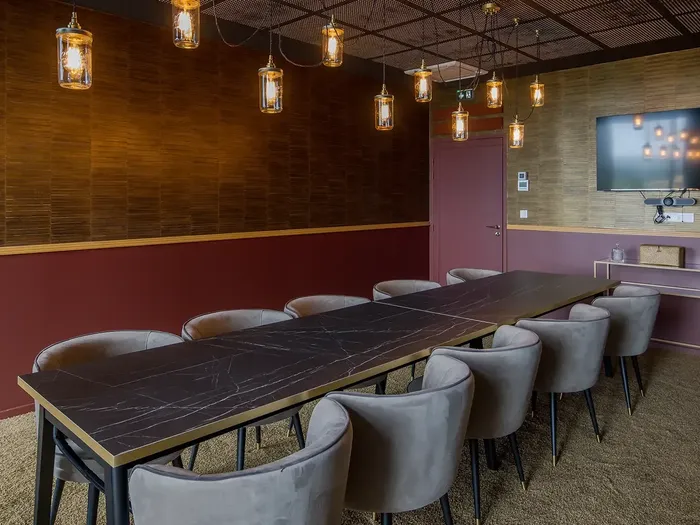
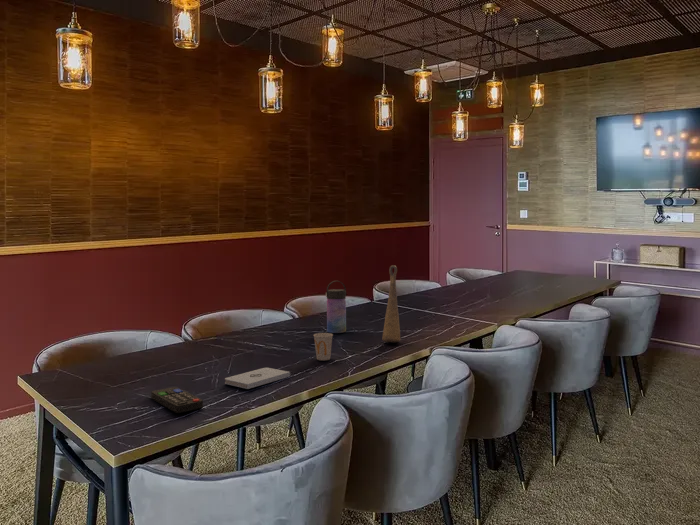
+ decorative vase (391, 304)
+ cup (323, 346)
+ notepad (257, 377)
+ remote control (176, 398)
+ water bottle (336, 306)
